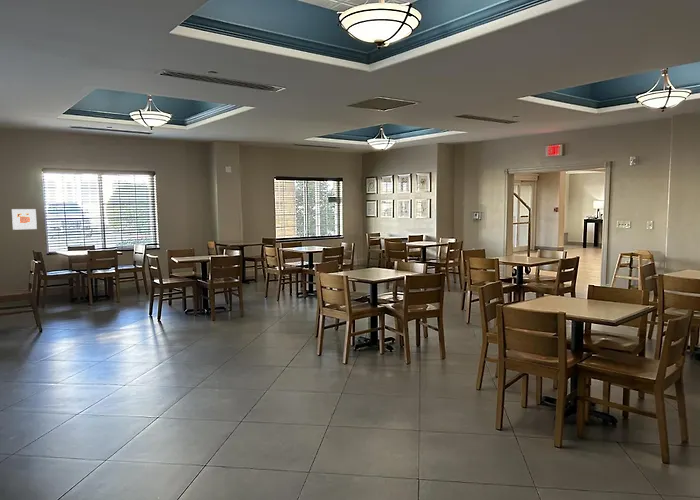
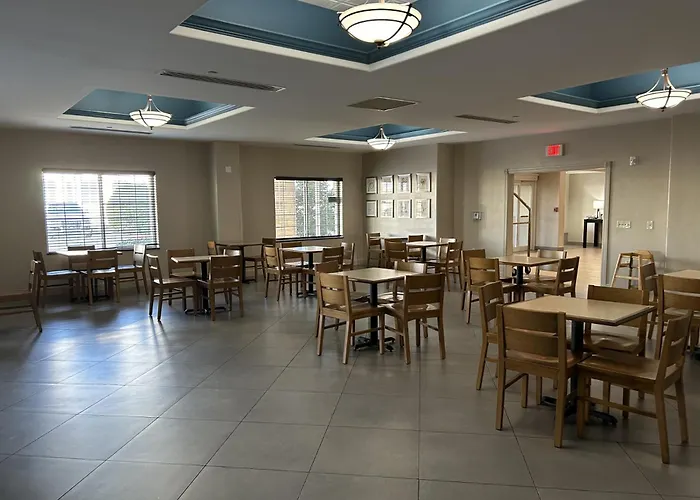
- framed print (24, 219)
